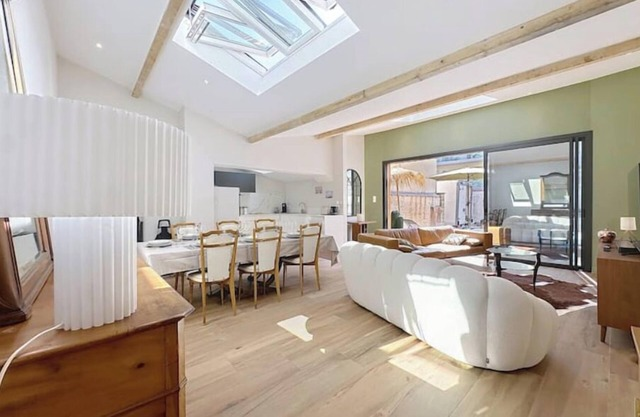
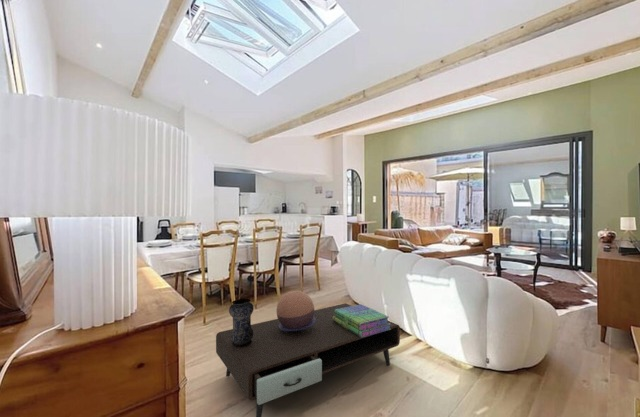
+ decorative bowl (296, 309)
+ coffee table (315, 352)
+ stack of books (360, 318)
+ vase (241, 321)
